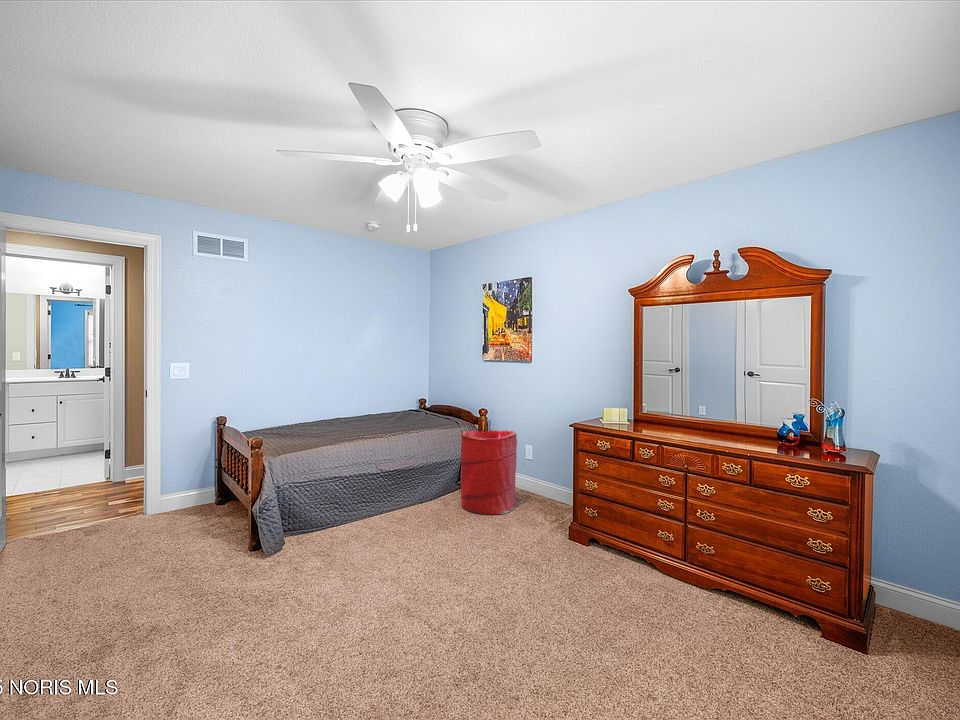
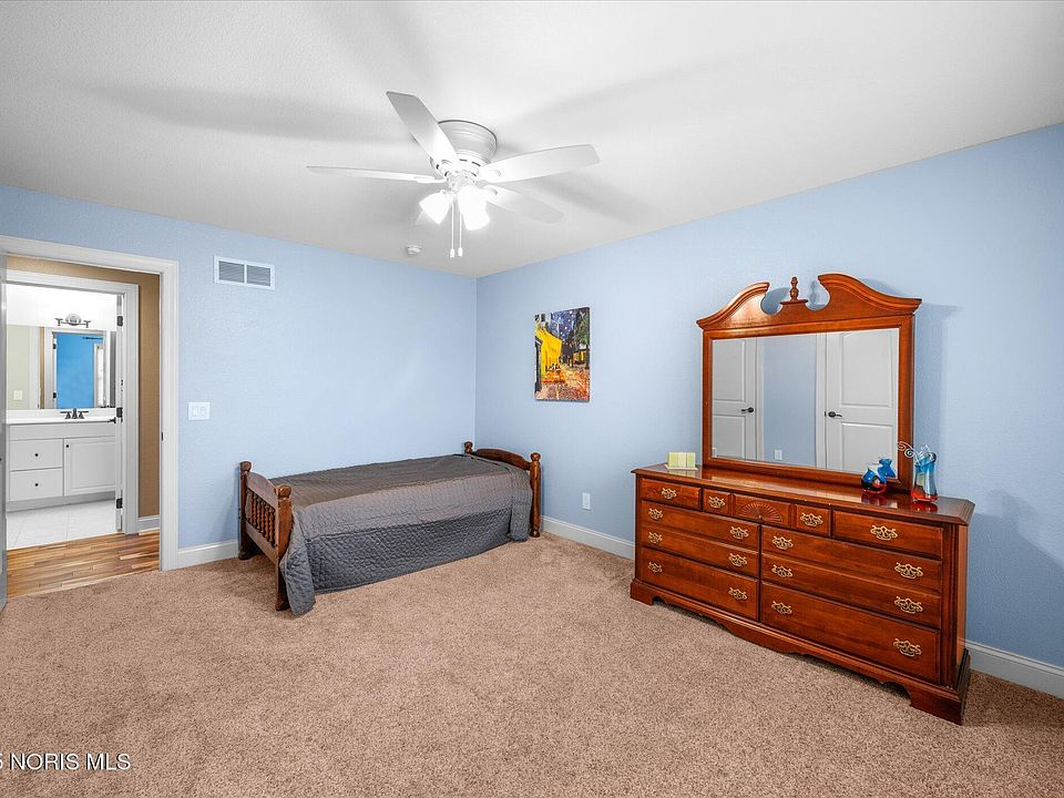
- laundry hamper (488, 467)
